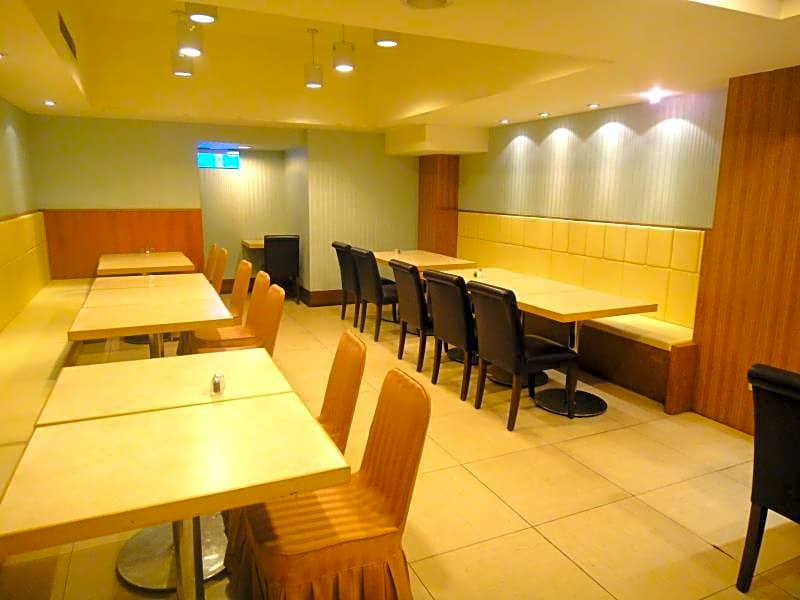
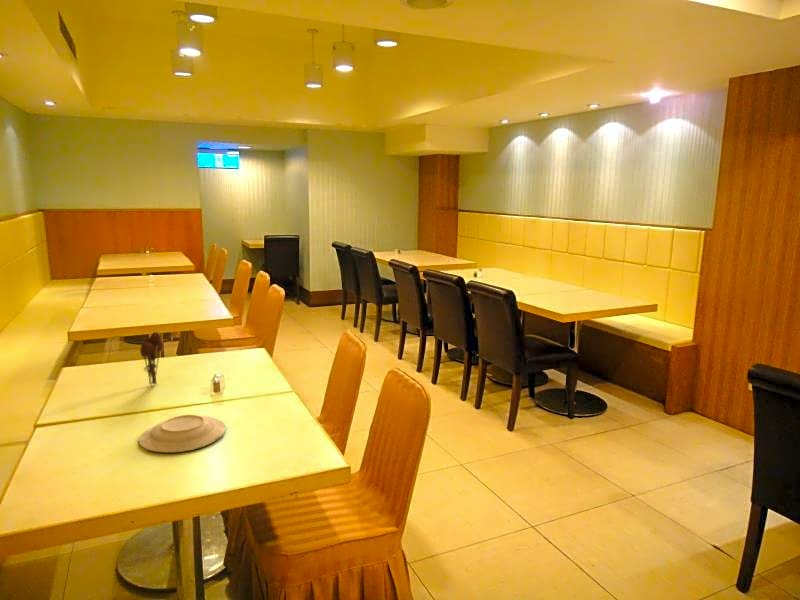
+ utensil holder (152, 359)
+ plate (183, 428)
